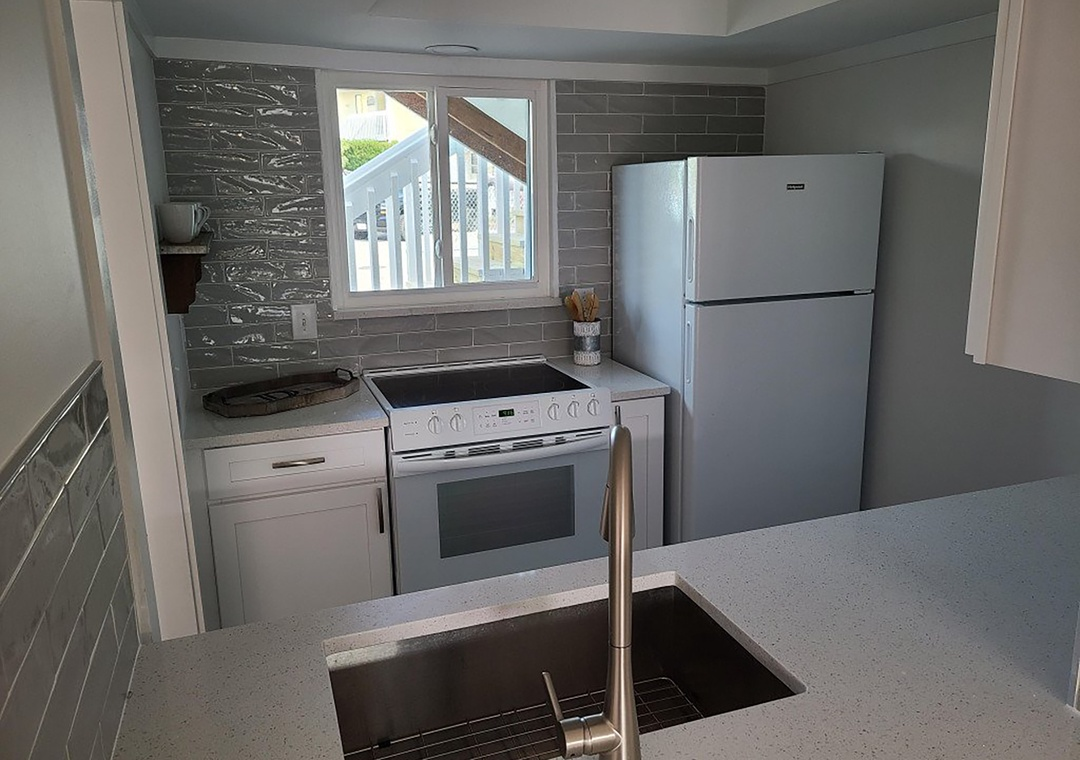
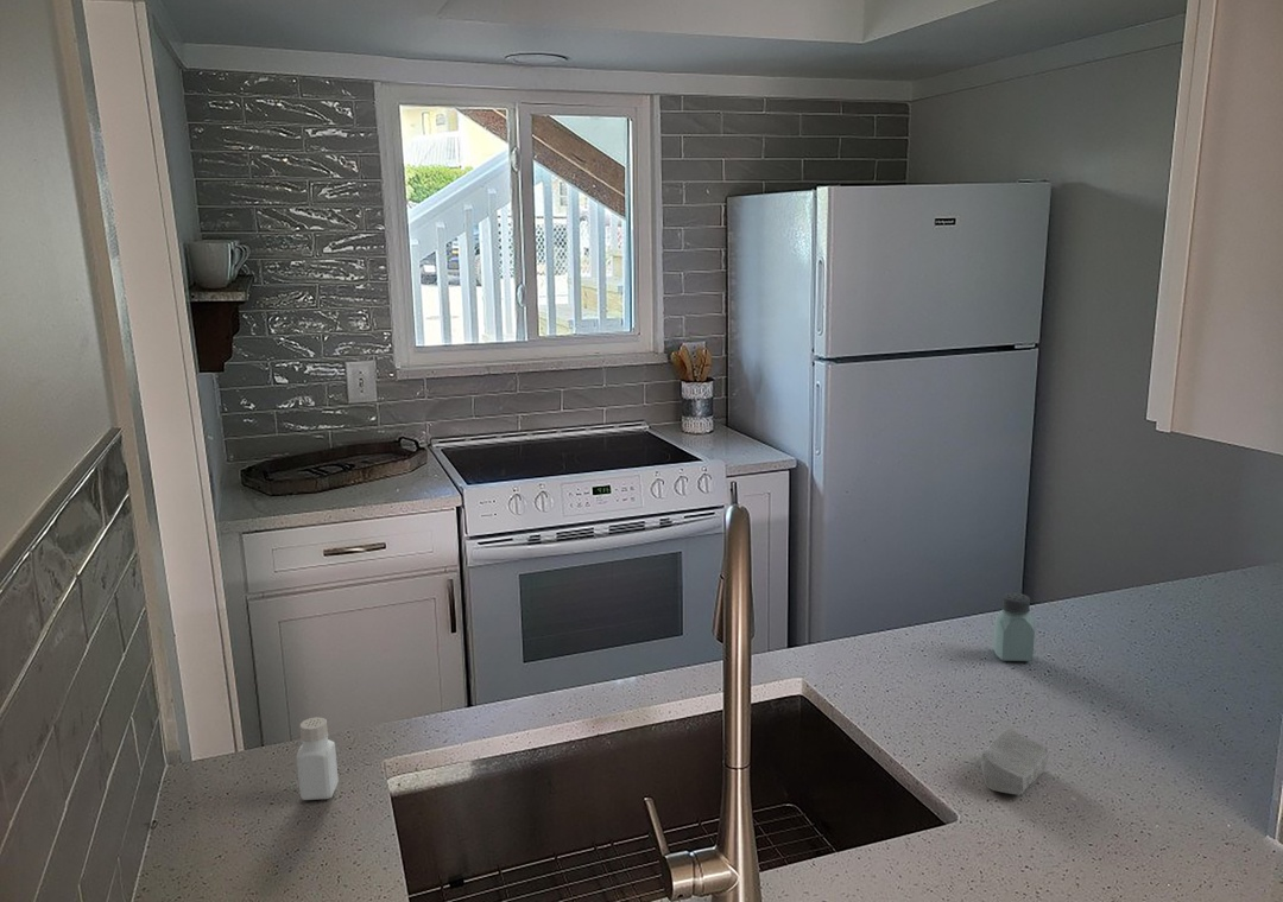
+ saltshaker (1015, 625)
+ pepper shaker (316, 757)
+ soap bar (1012, 761)
